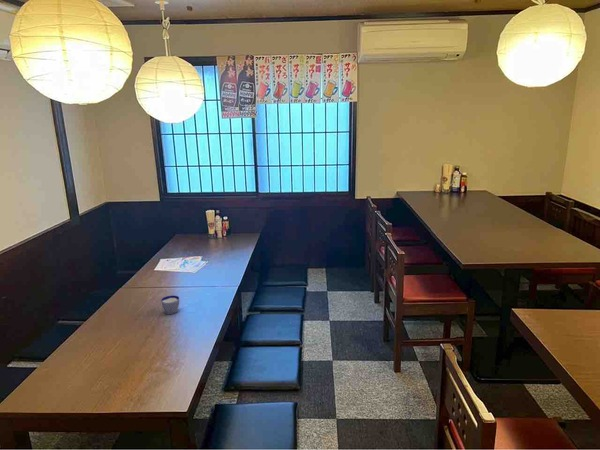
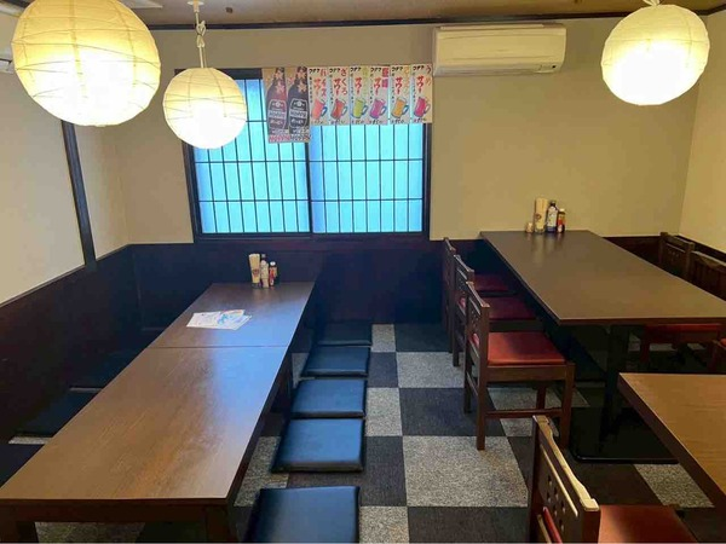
- cup (171, 304)
